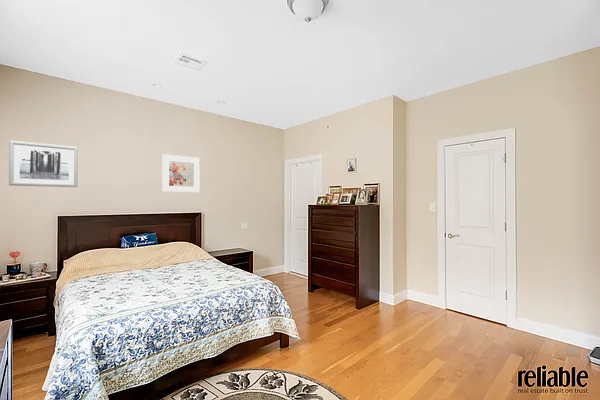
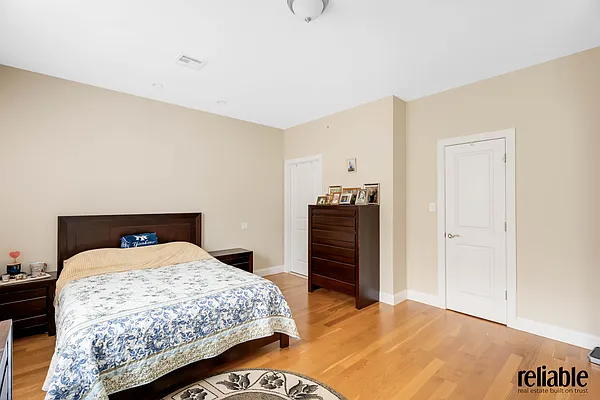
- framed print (181, 174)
- wall art (45, 165)
